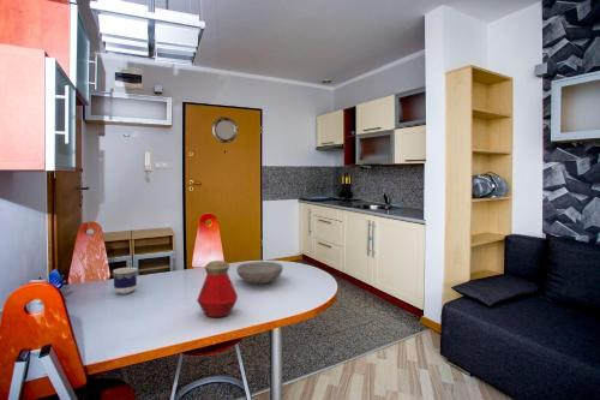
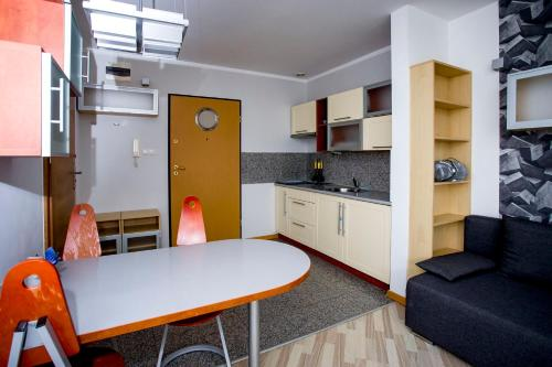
- bowl (259, 274)
- bottle (217, 287)
- cup (125, 280)
